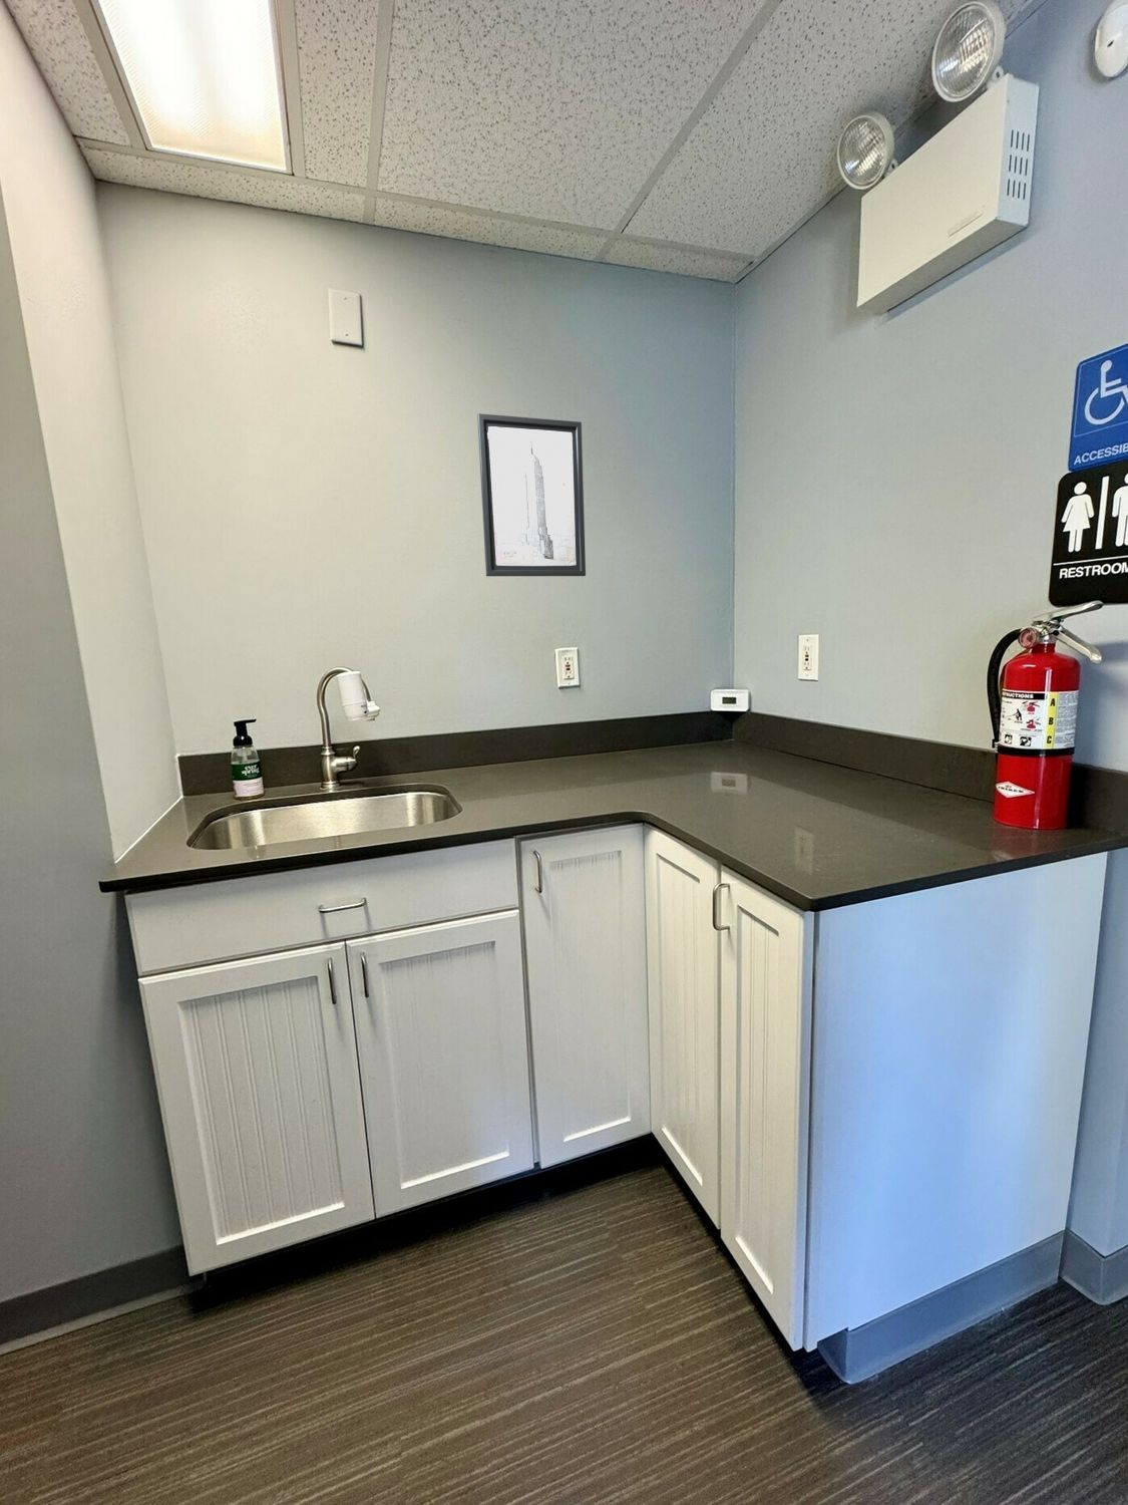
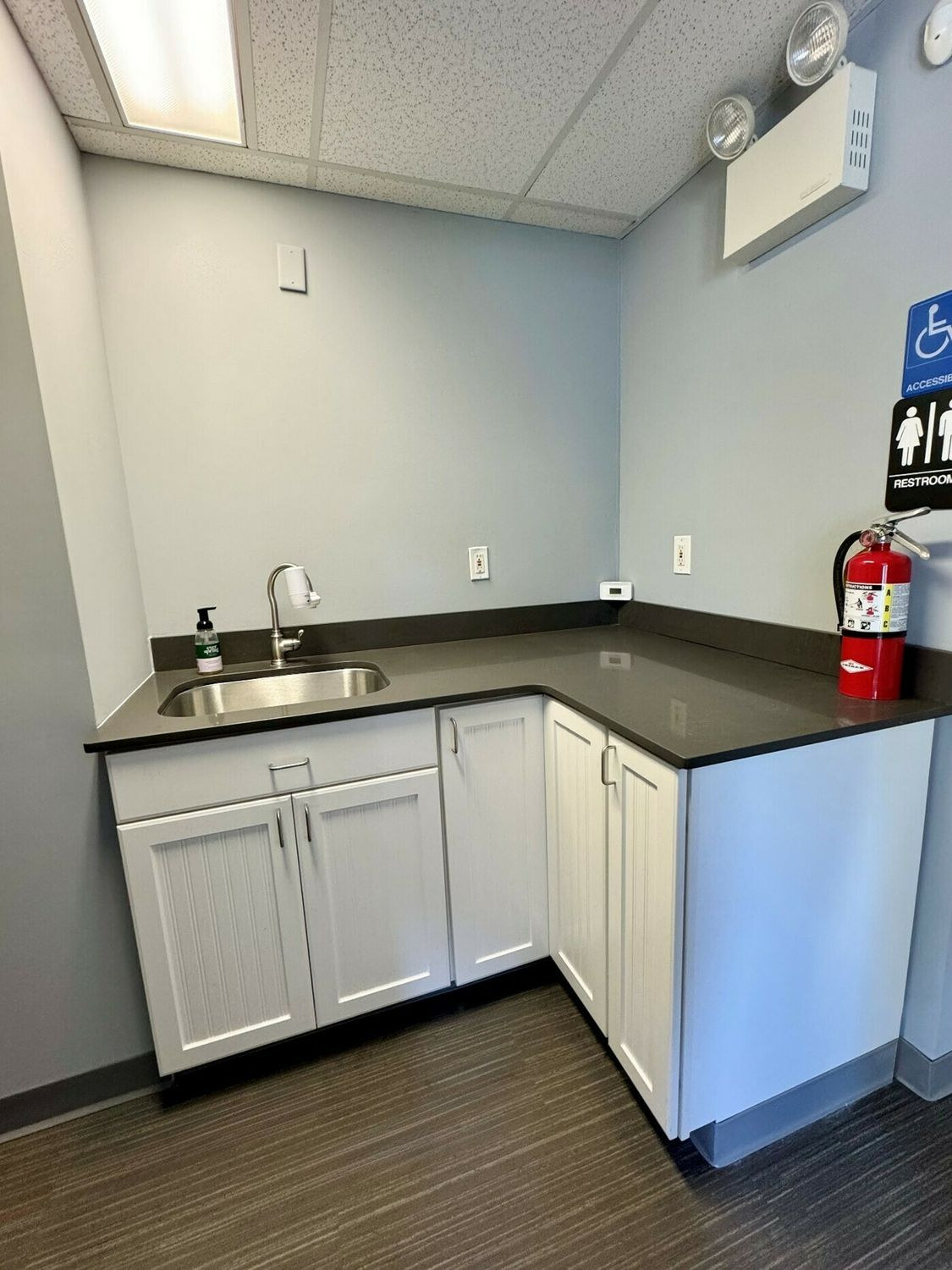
- wall art (533, 499)
